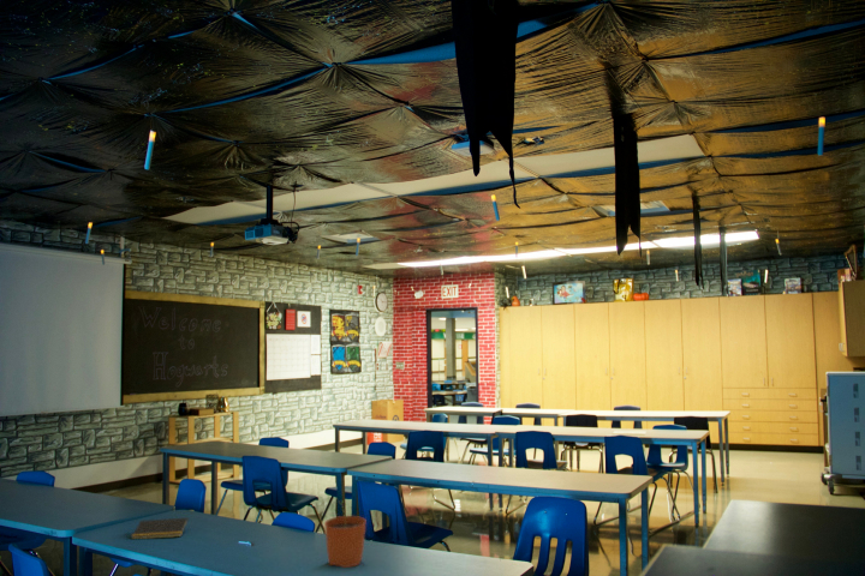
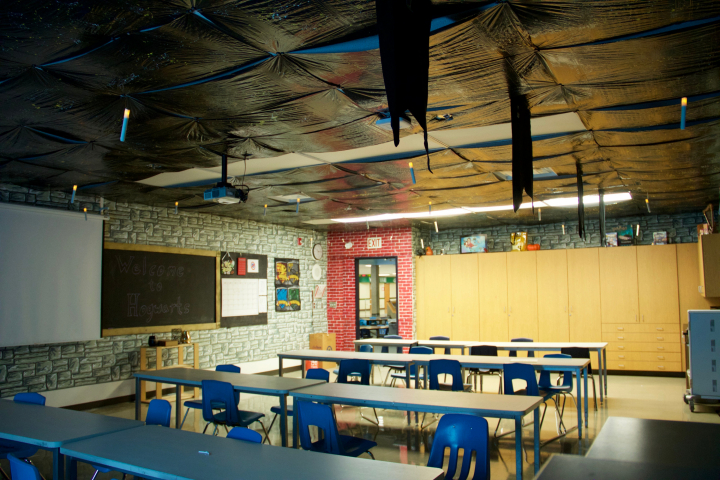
- notepad (160, 528)
- plant pot (345, 532)
